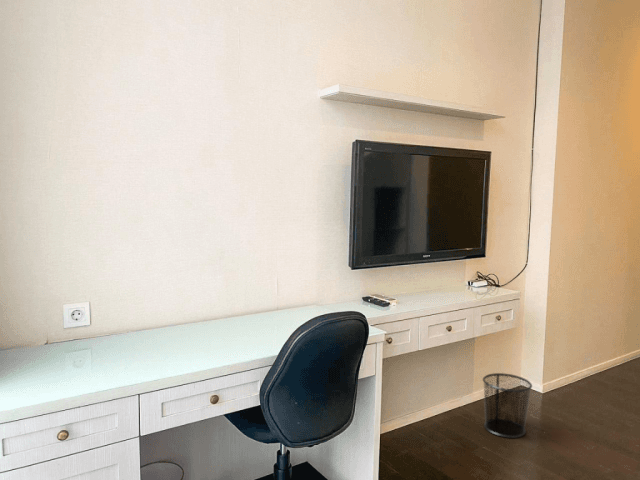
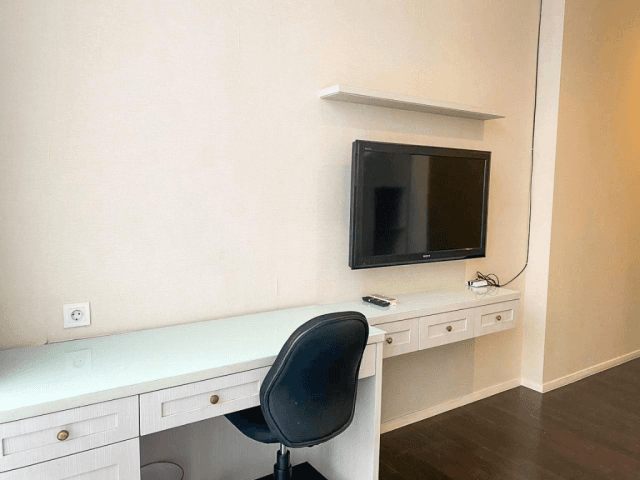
- waste bin (505, 405)
